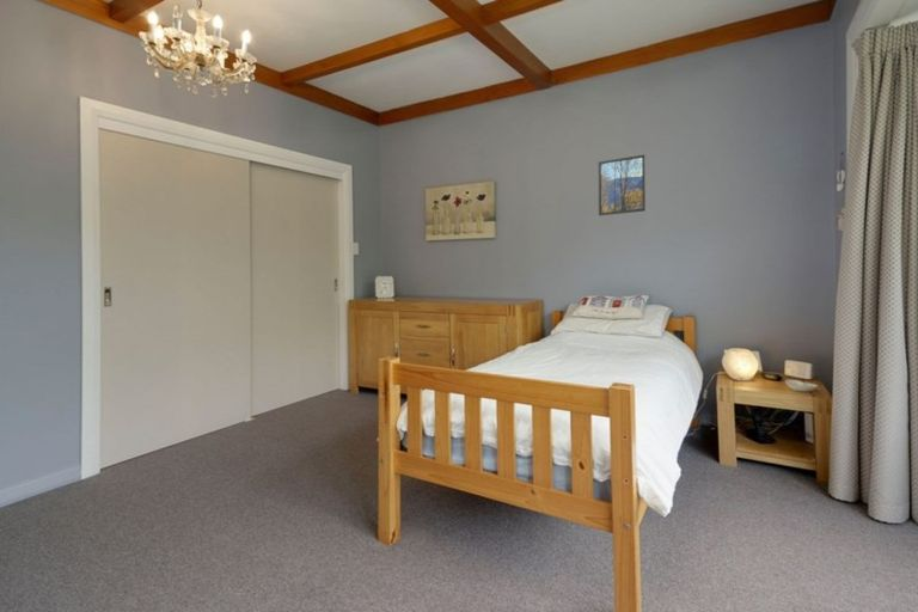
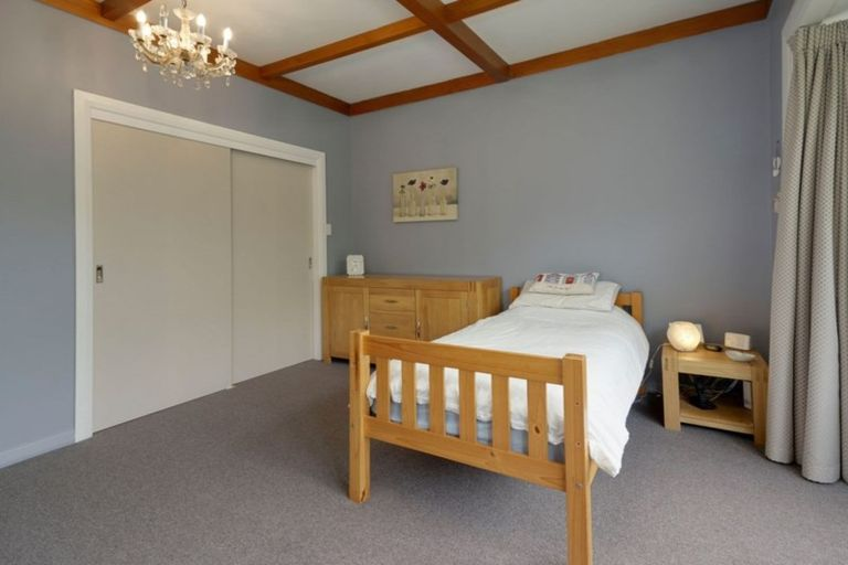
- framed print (620, 185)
